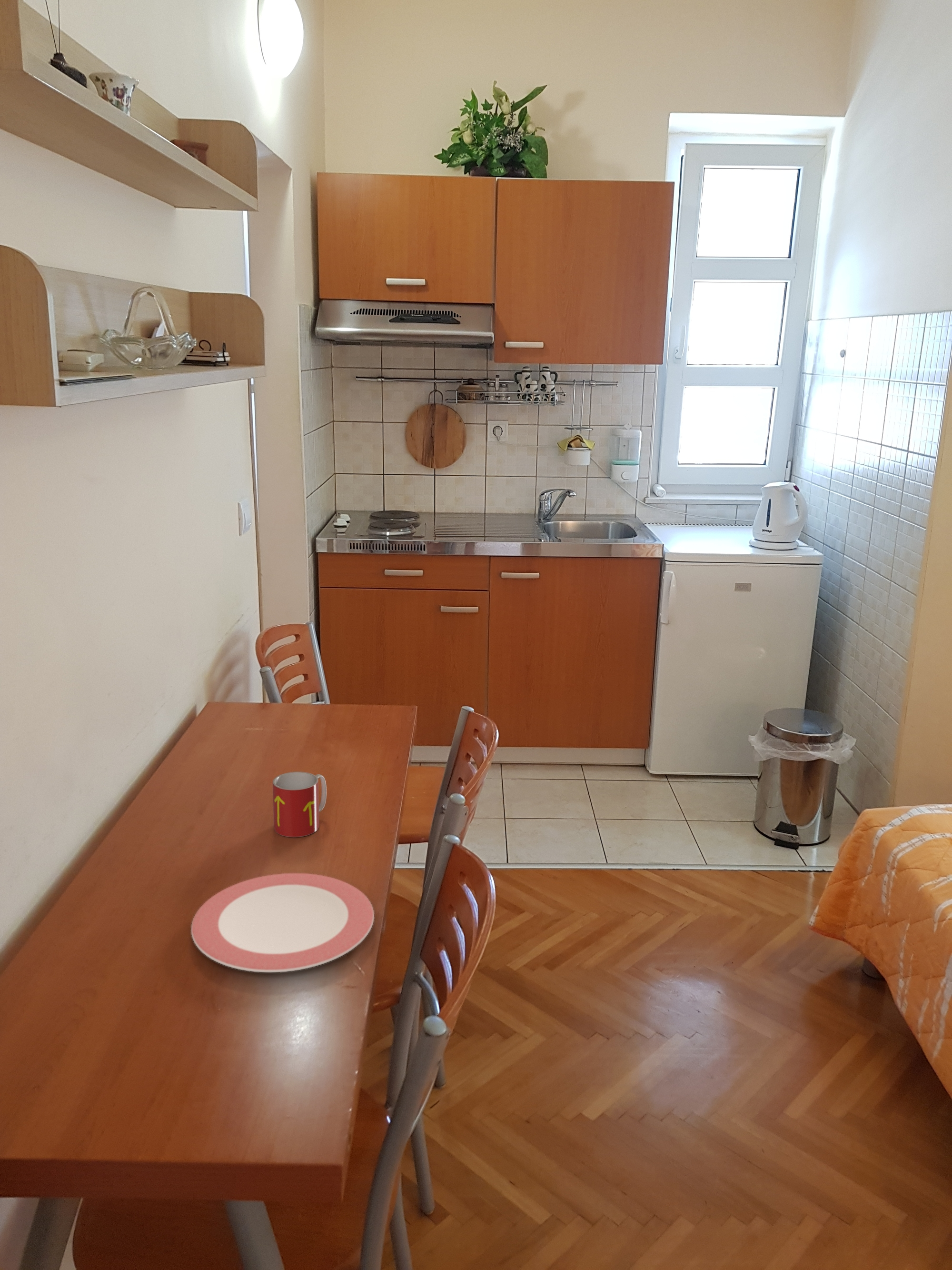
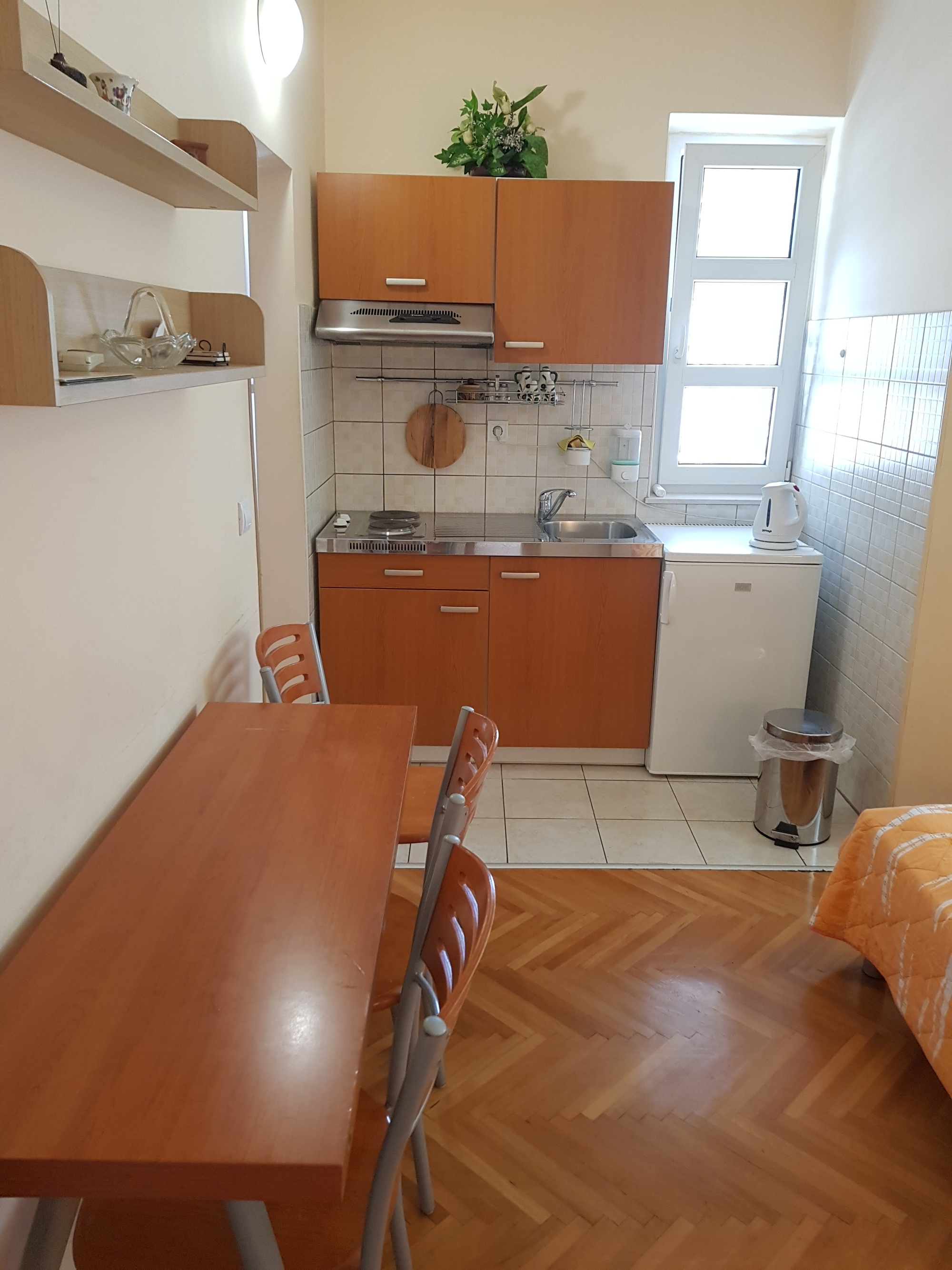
- plate (284, 922)
- mug (303, 801)
